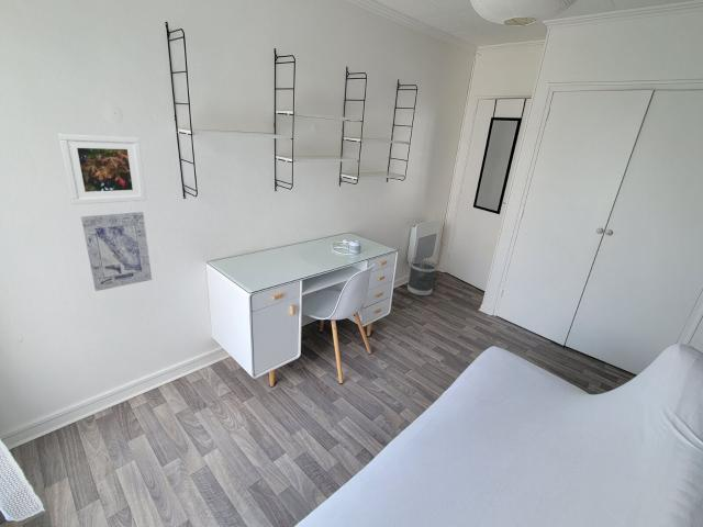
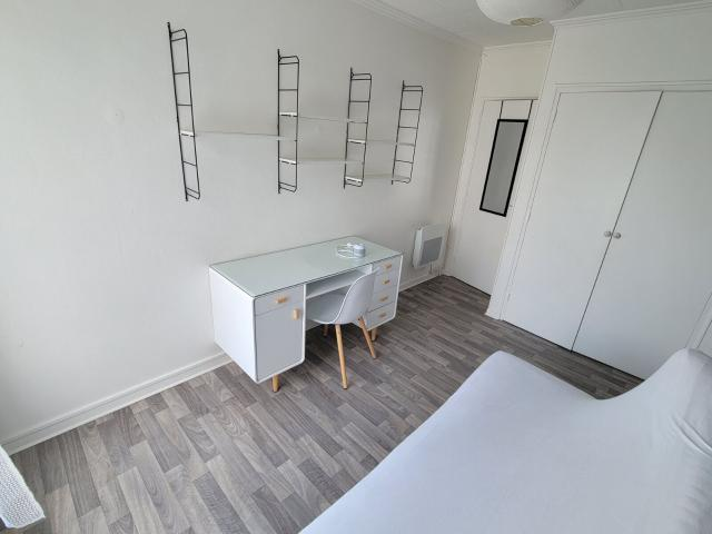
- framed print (105, 169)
- wall art (119, 250)
- wastebasket (422, 278)
